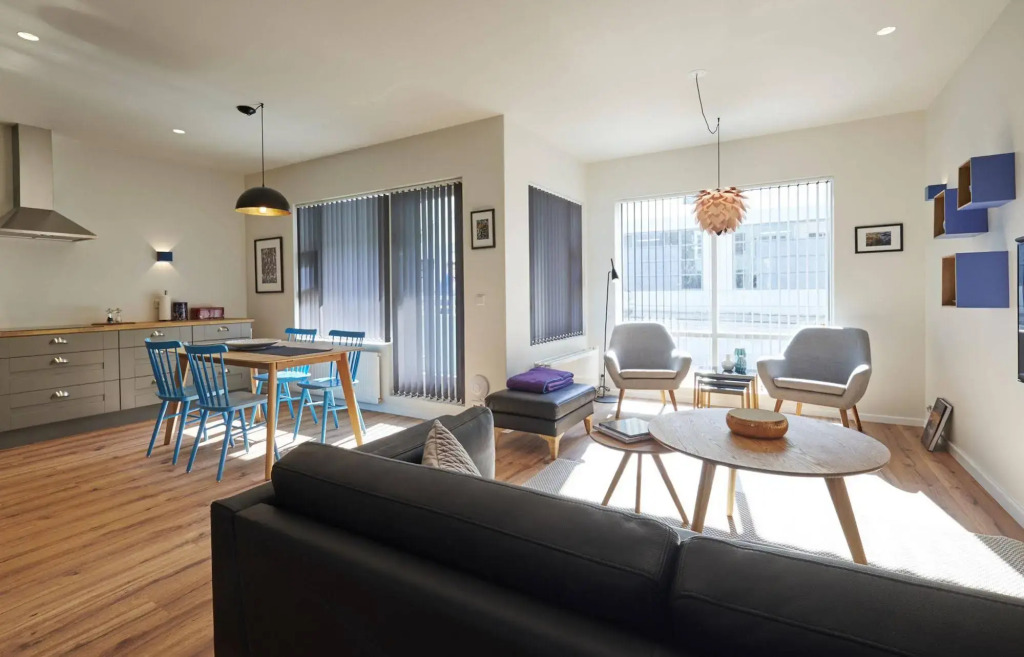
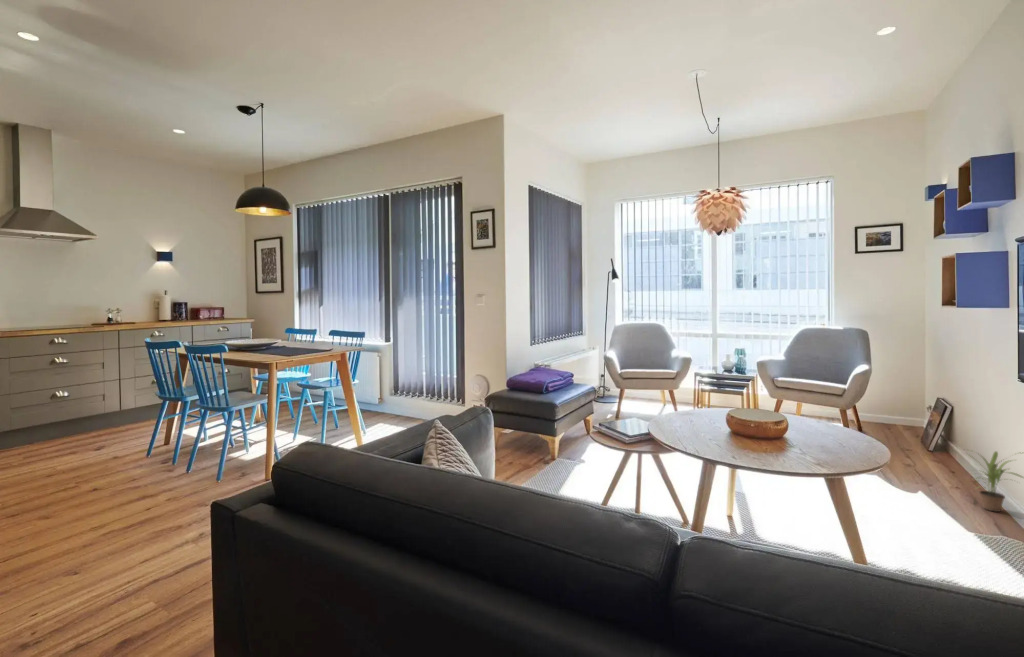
+ potted plant (989, 478)
